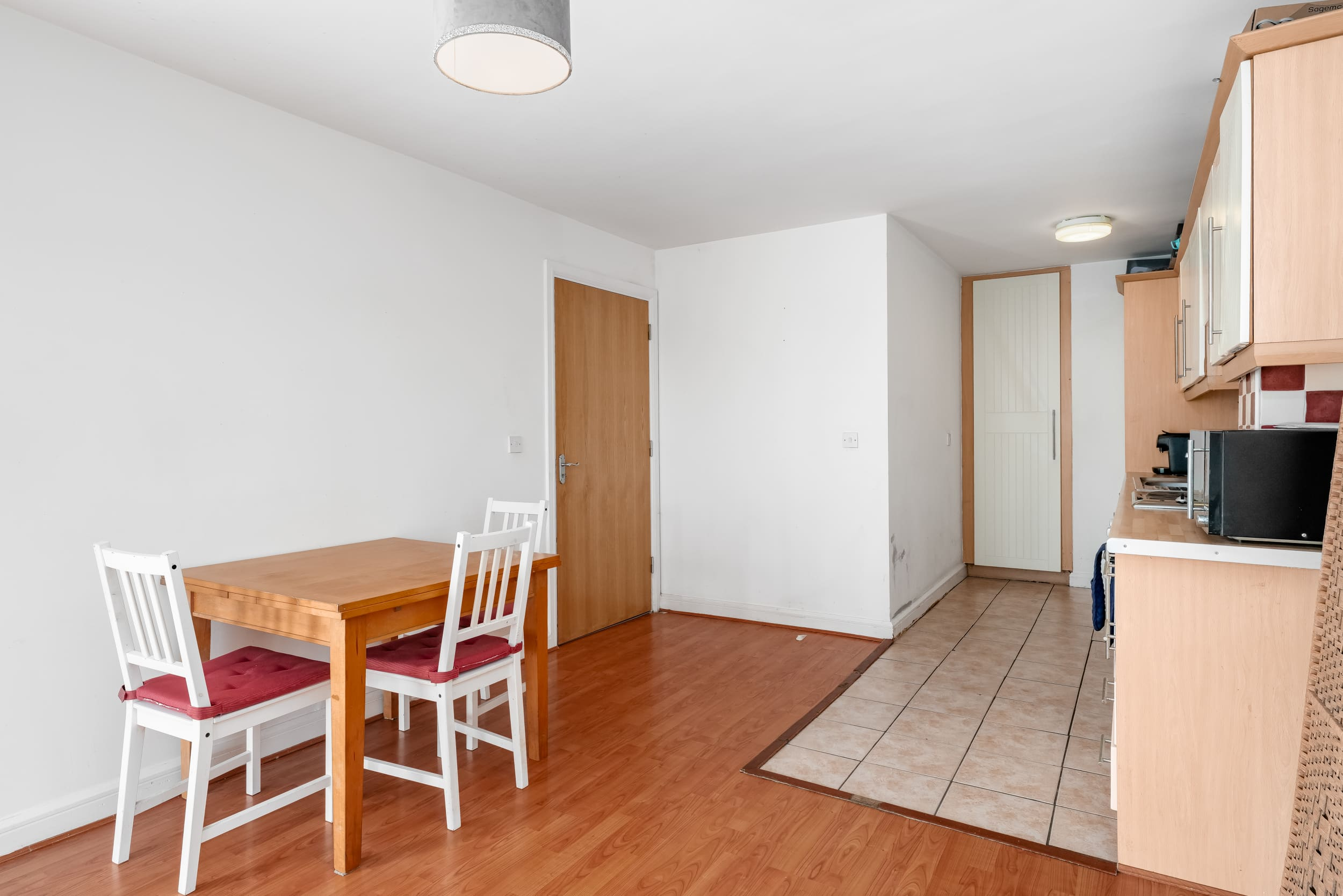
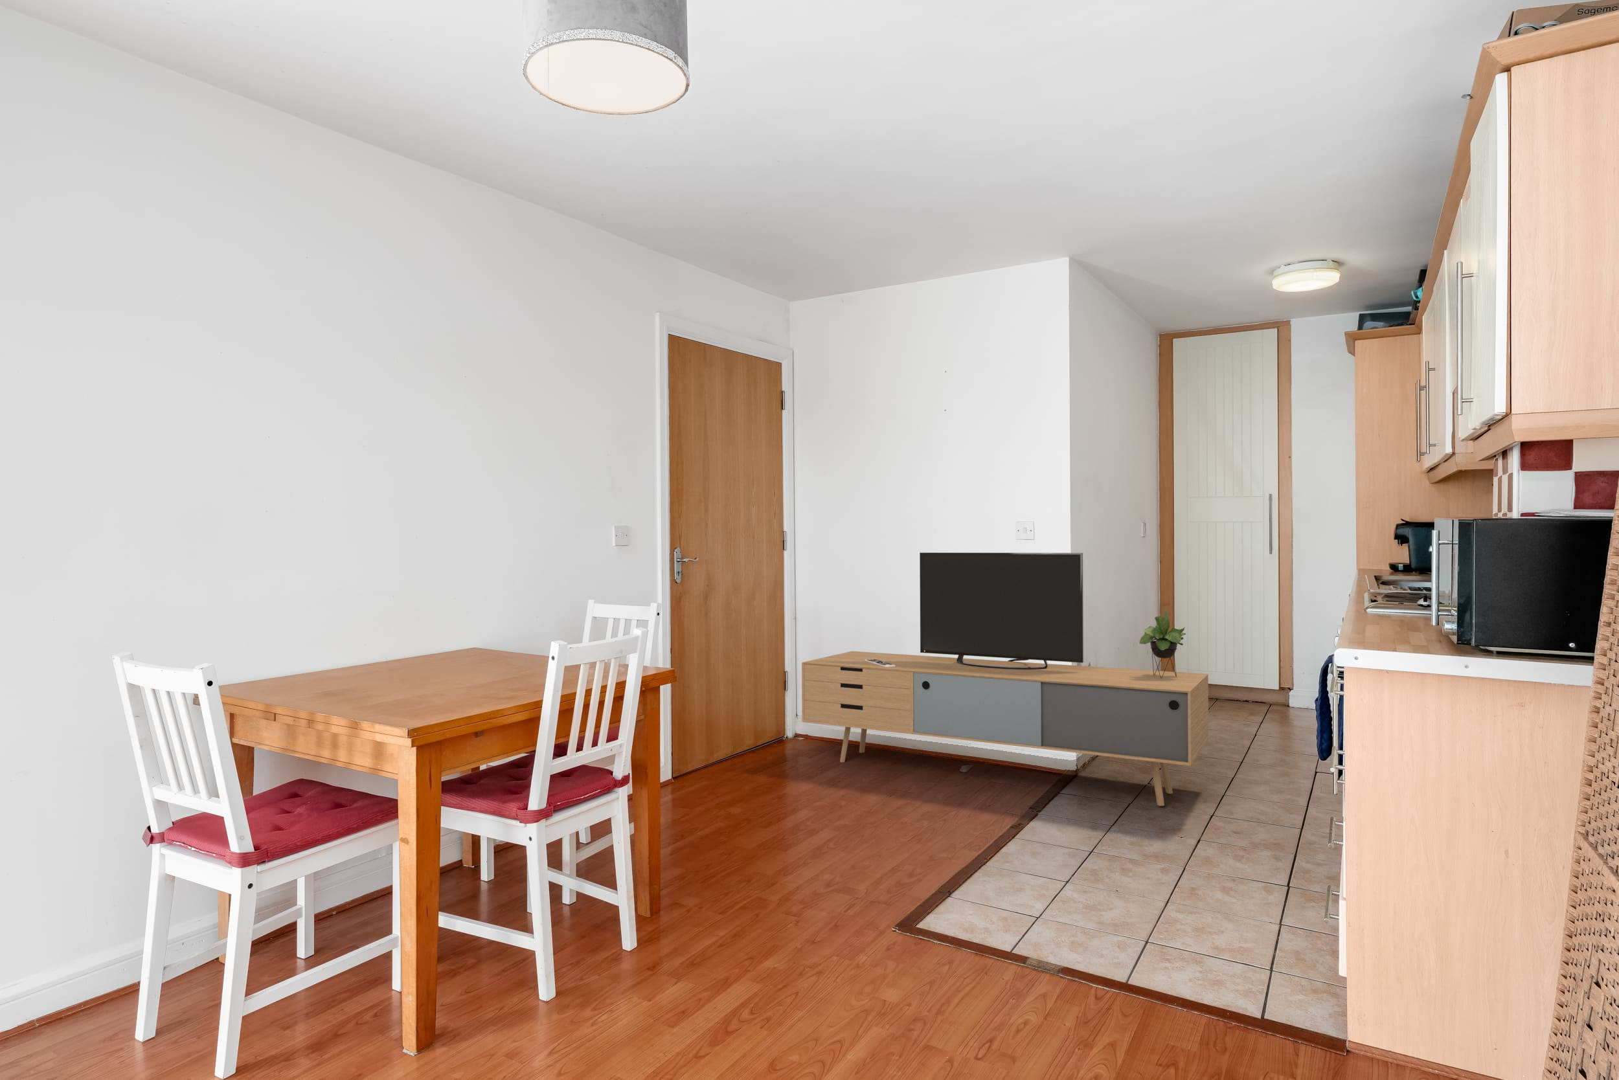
+ media console (995, 664)
